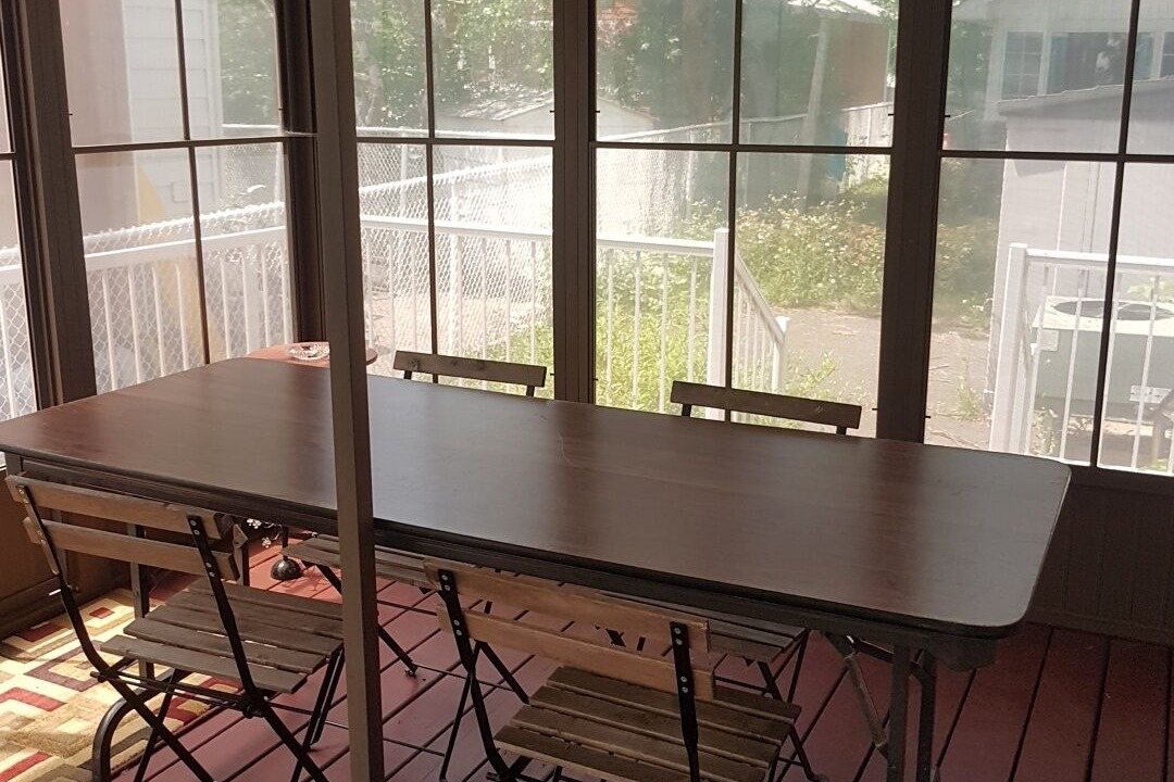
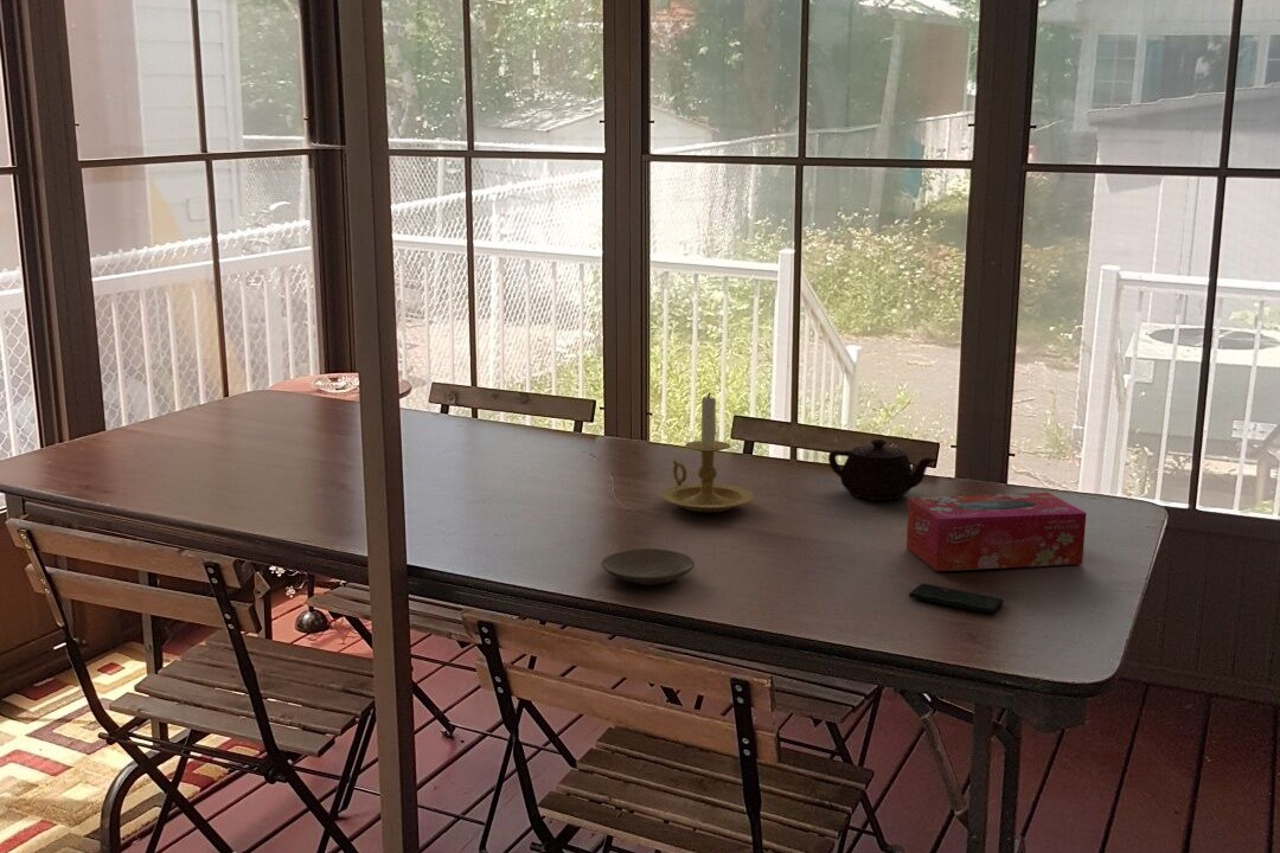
+ teapot (881, 468)
+ plate (647, 569)
+ smartphone (955, 597)
+ tissue box (993, 530)
+ candle holder (708, 449)
